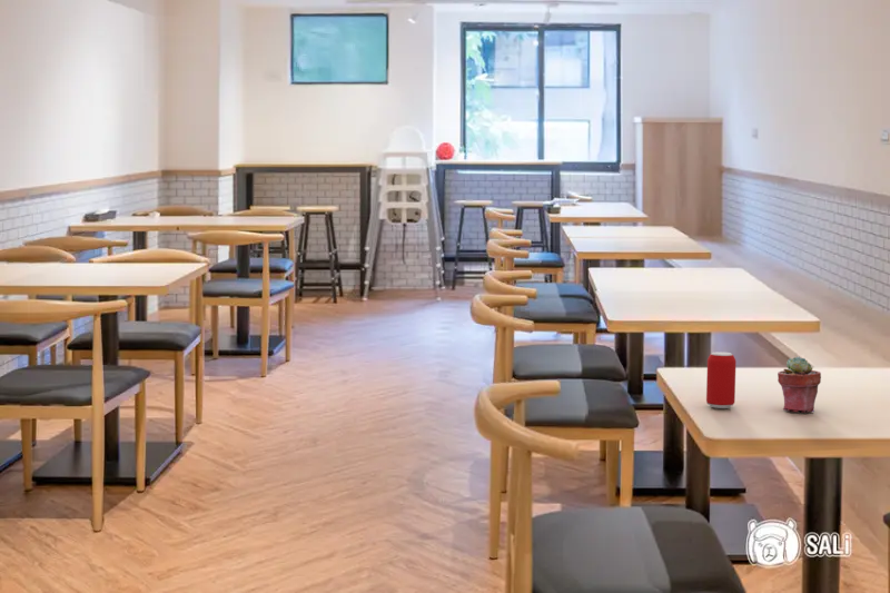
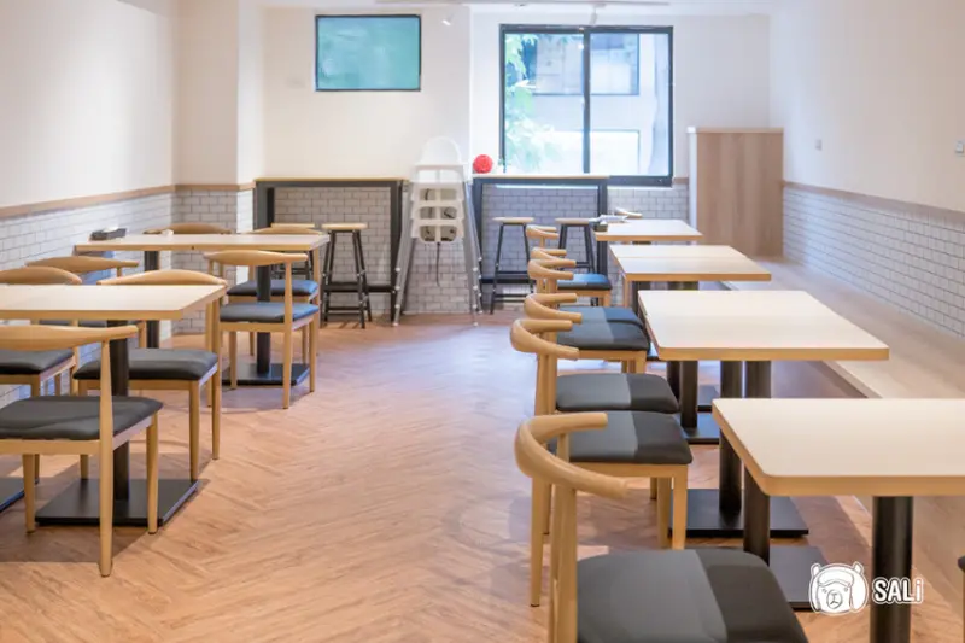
- beverage can (721, 379)
- potted succulent (799, 383)
